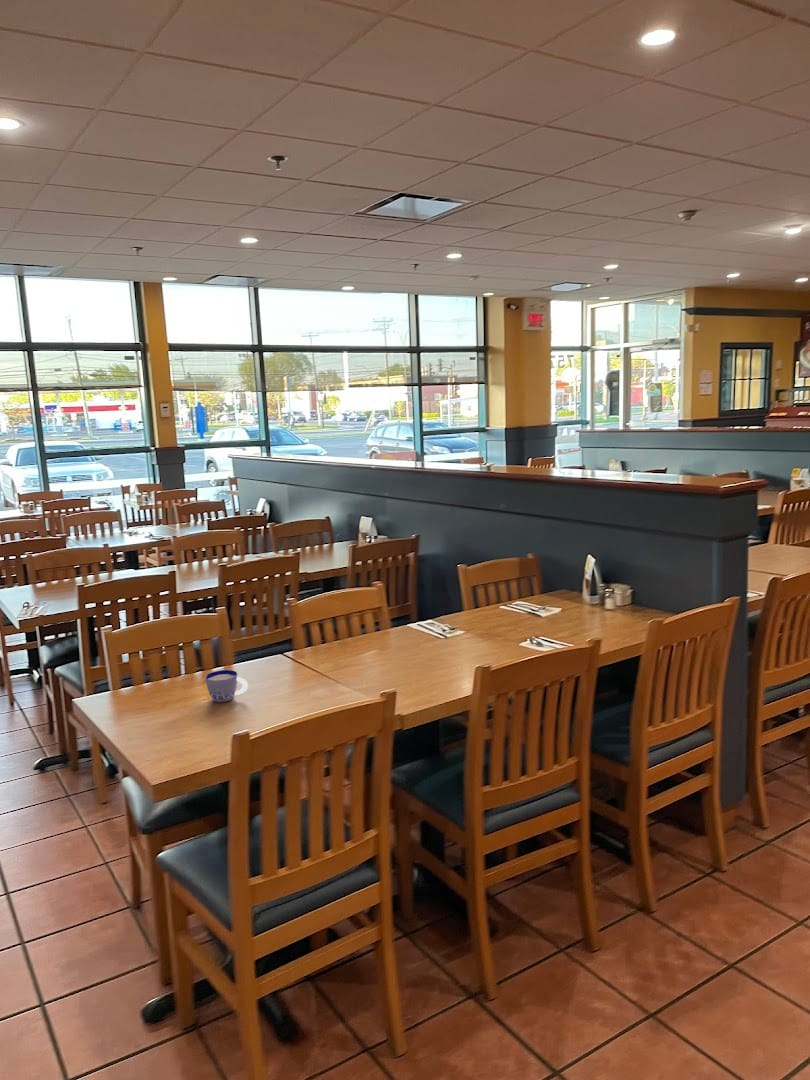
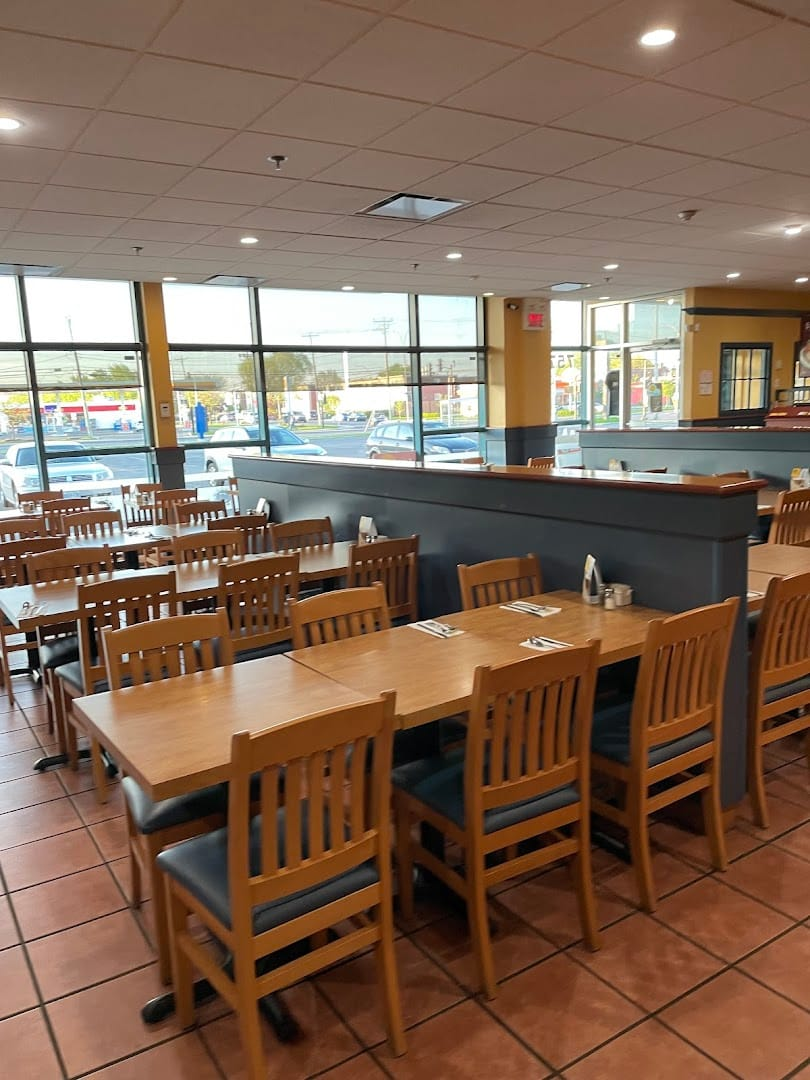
- cup (227, 686)
